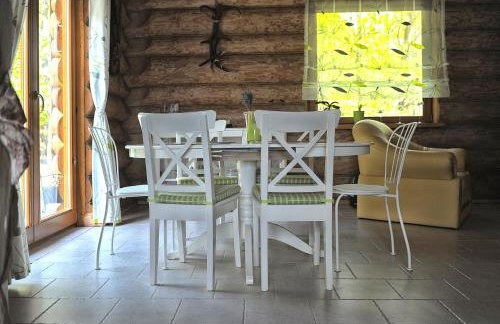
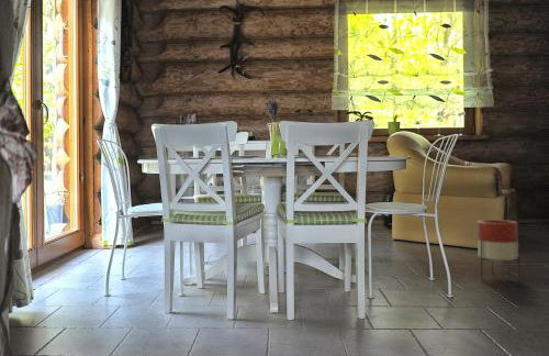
+ planter (496, 248)
